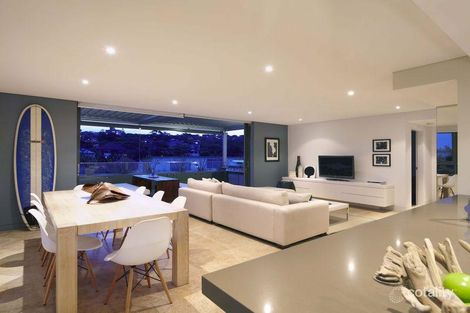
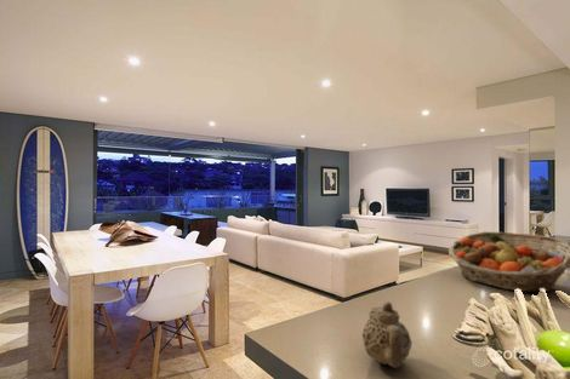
+ teapot (387, 331)
+ fruit basket (506, 258)
